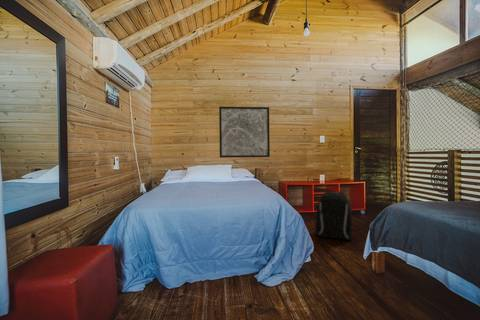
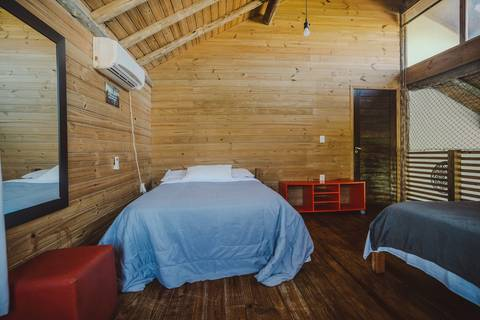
- backpack (333, 213)
- wall art (244, 132)
